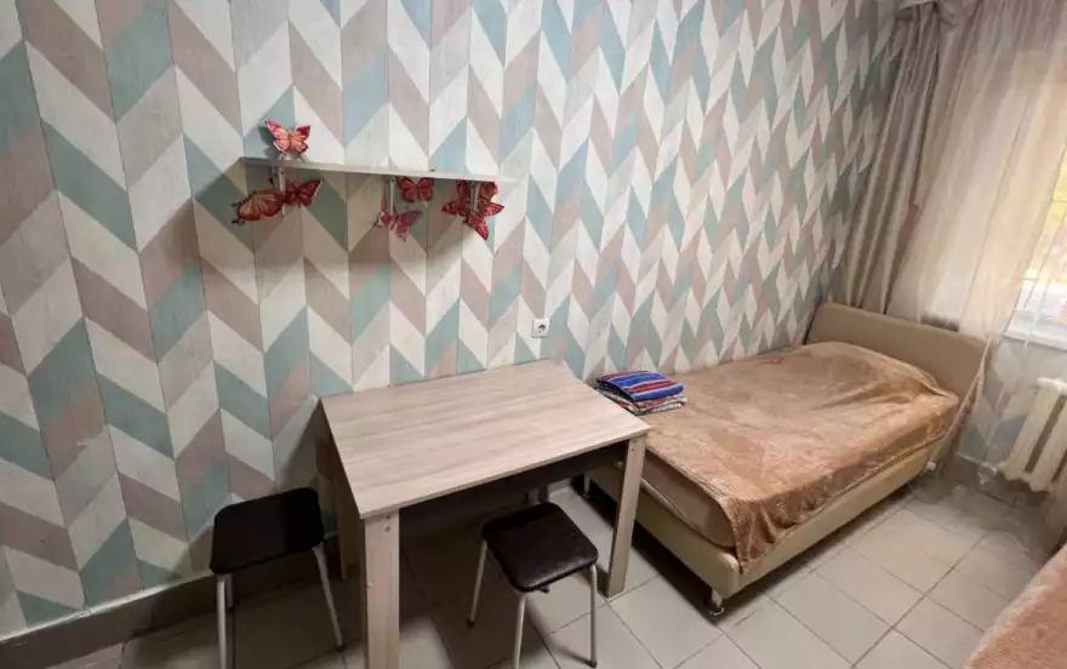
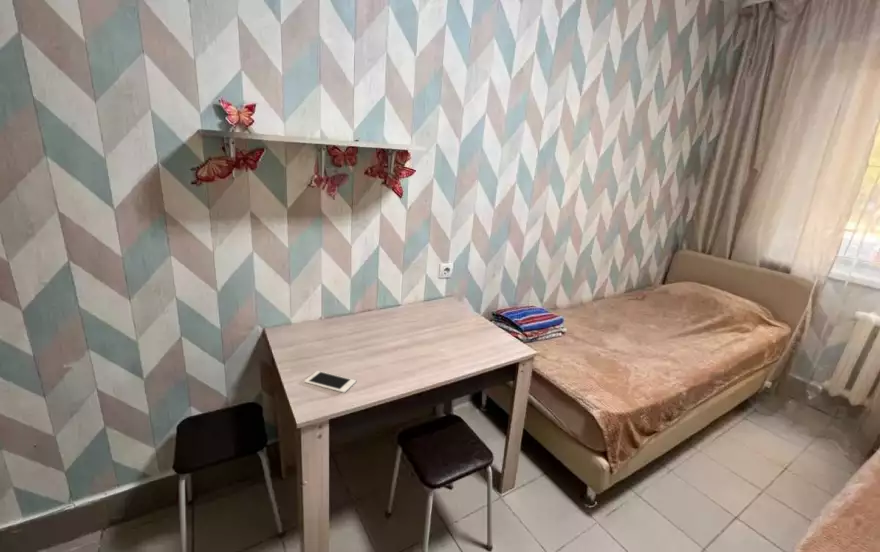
+ cell phone (330, 381)
